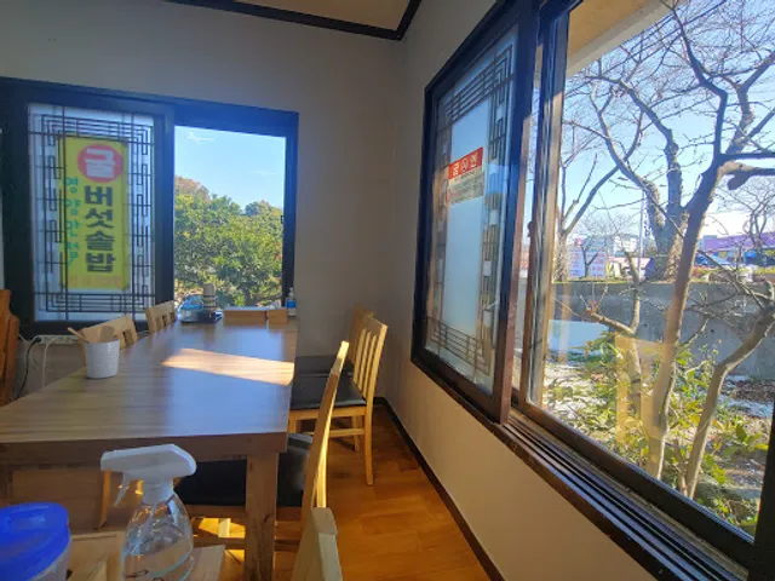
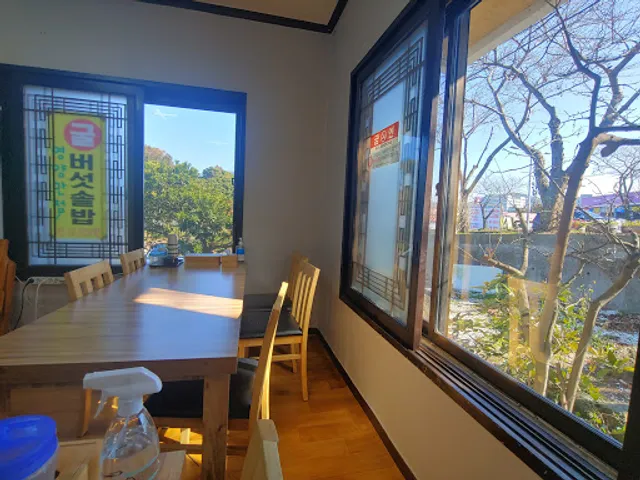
- utensil holder (93, 350)
